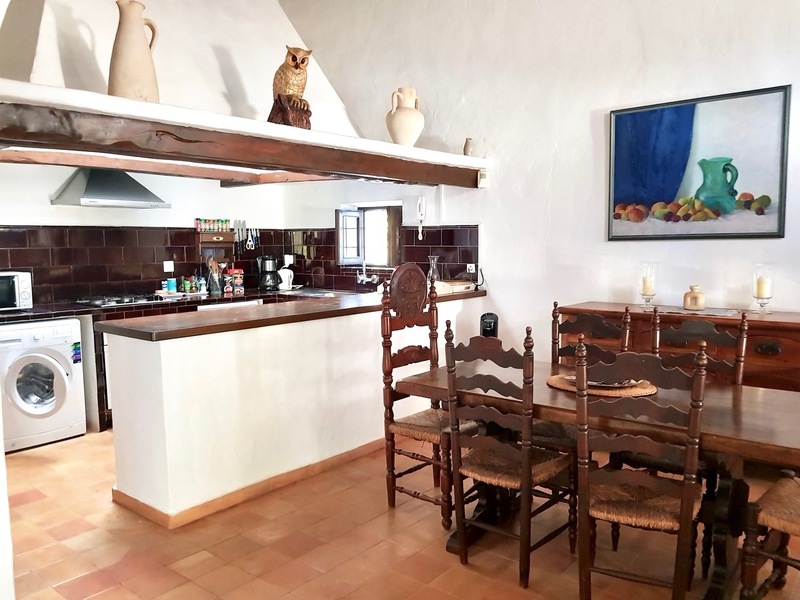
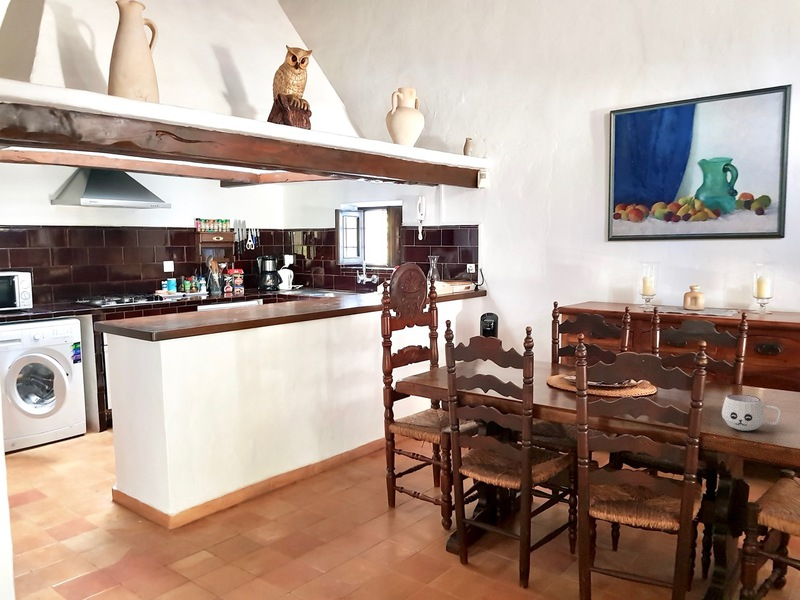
+ mug (751, 414)
